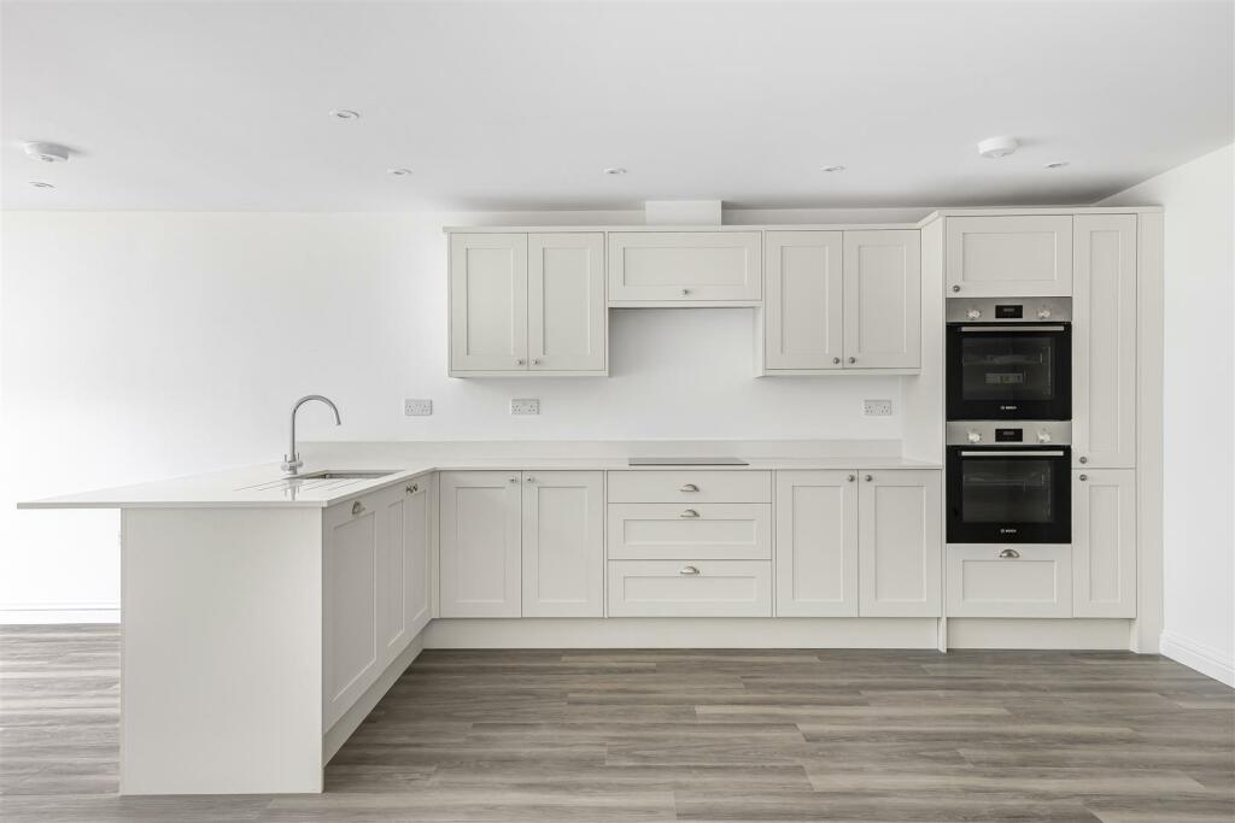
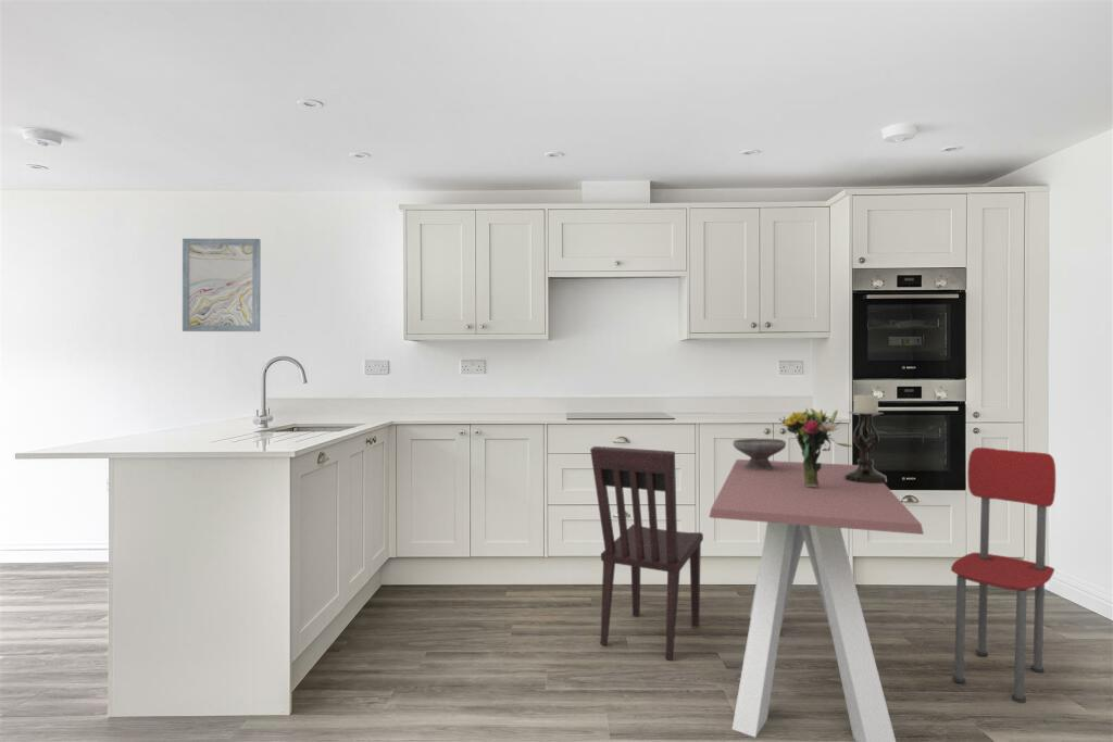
+ bowl (759, 453)
+ dining chair (1001, 563)
+ bouquet (814, 447)
+ candle holder (866, 437)
+ wall art (221, 285)
+ dining table (795, 575)
+ dining chair (649, 540)
